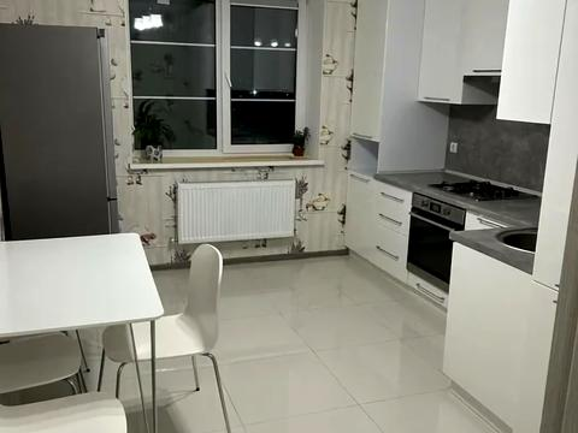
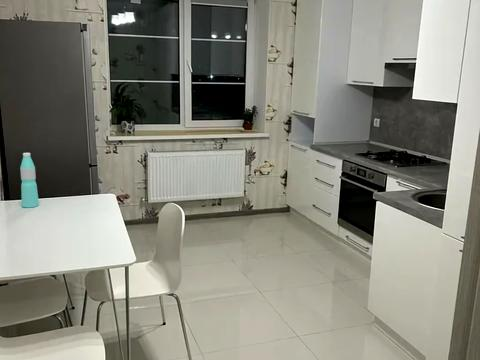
+ water bottle (28, 179)
